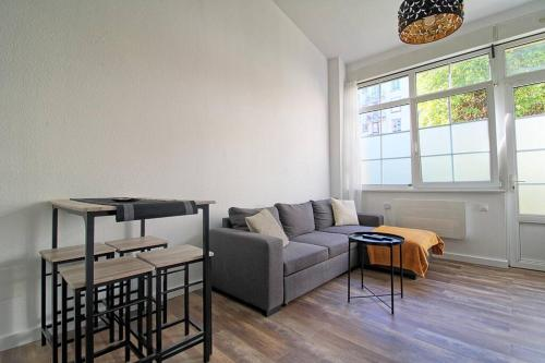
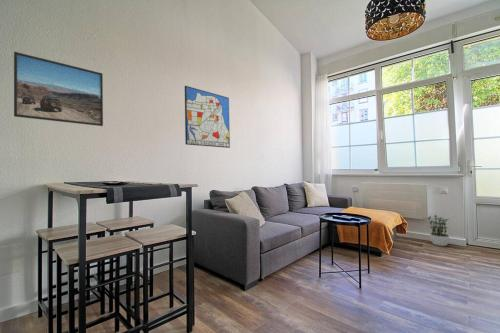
+ wall art (209, 119)
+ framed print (62, 92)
+ potted plant (438, 229)
